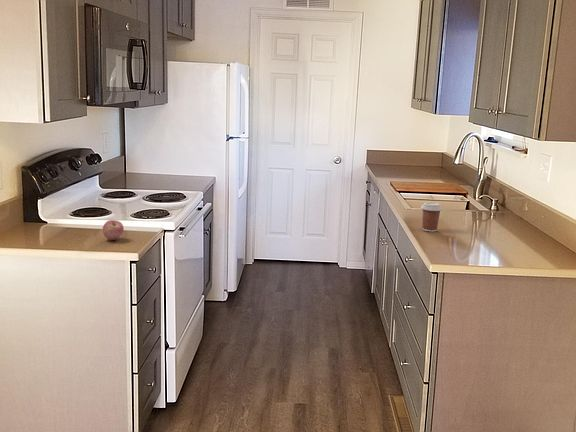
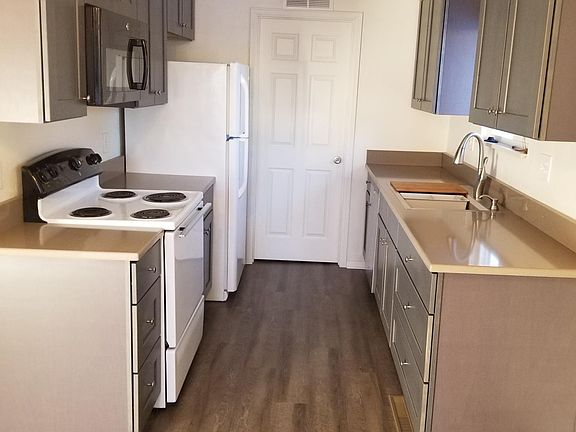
- apple (113, 230)
- coffee cup (430, 216)
